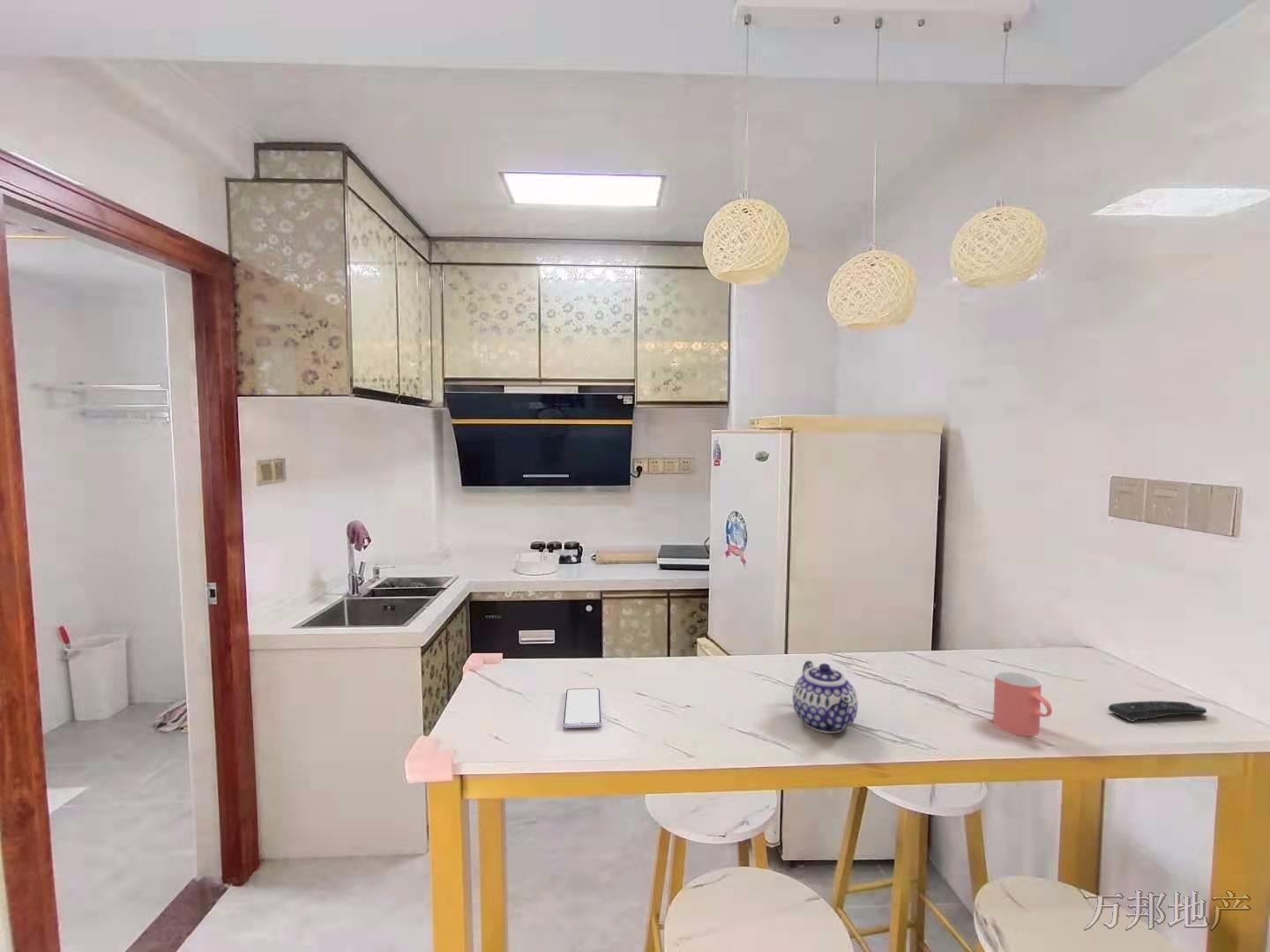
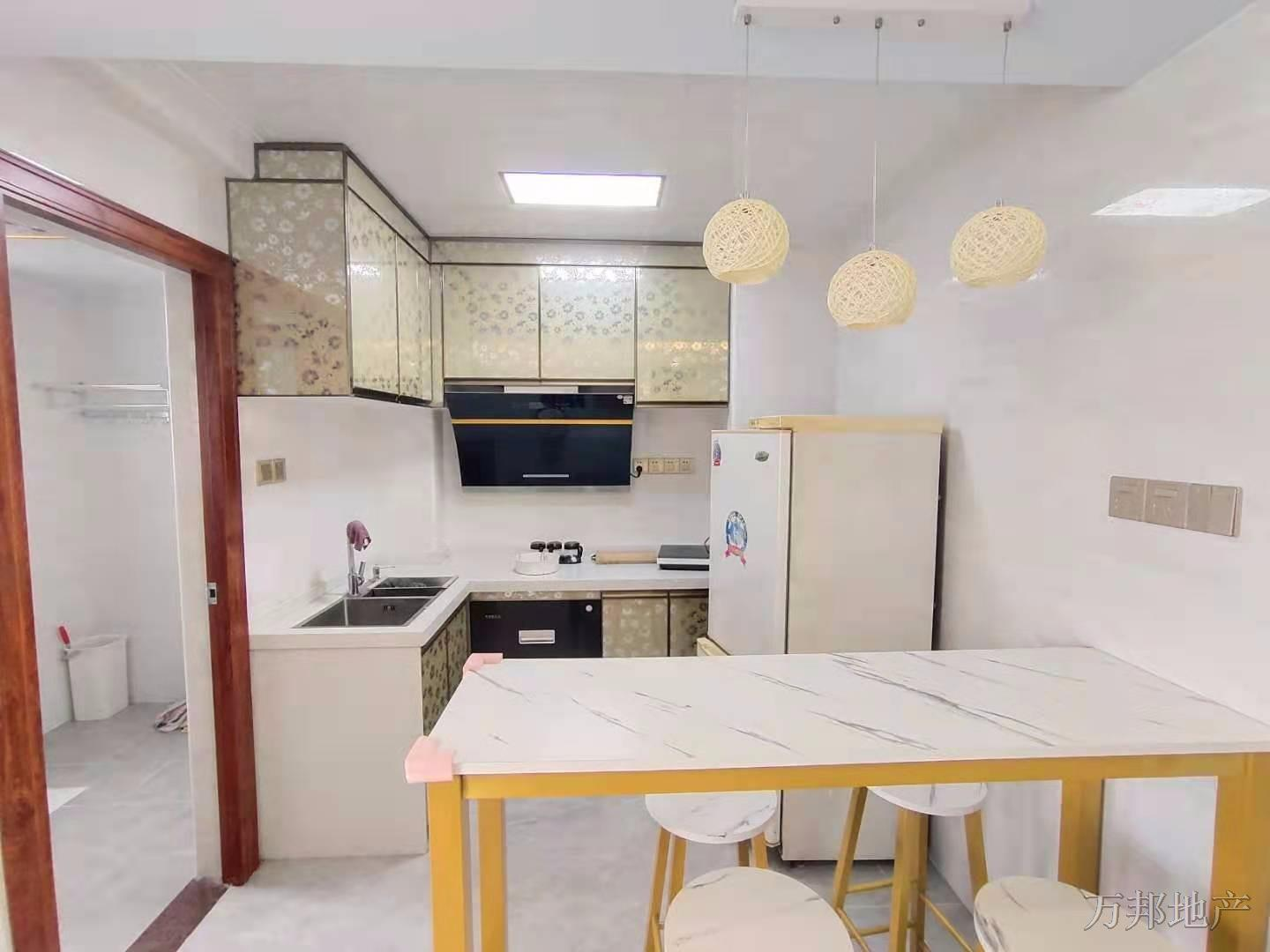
- cup (1024, 707)
- remote control (1160, 709)
- teapot (825, 694)
- smartphone (582, 706)
